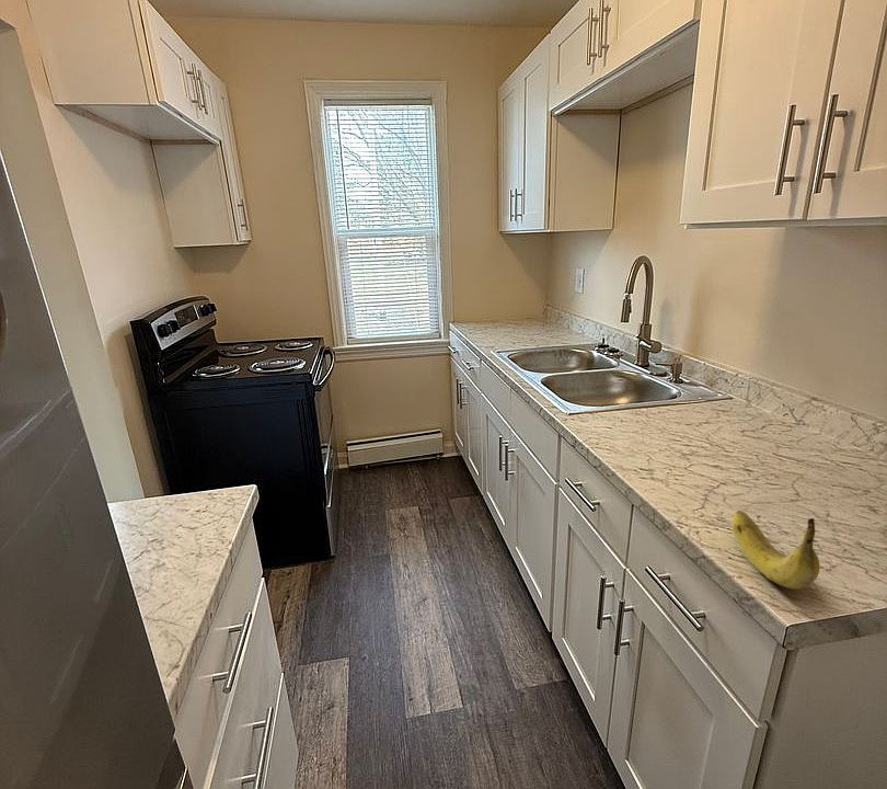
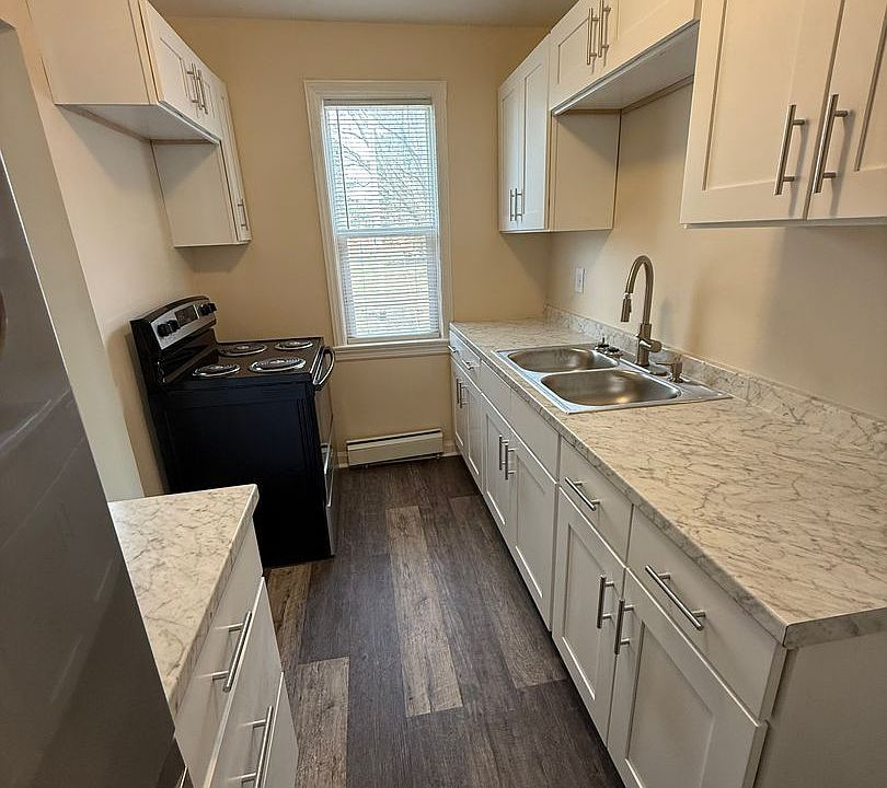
- fruit (767, 539)
